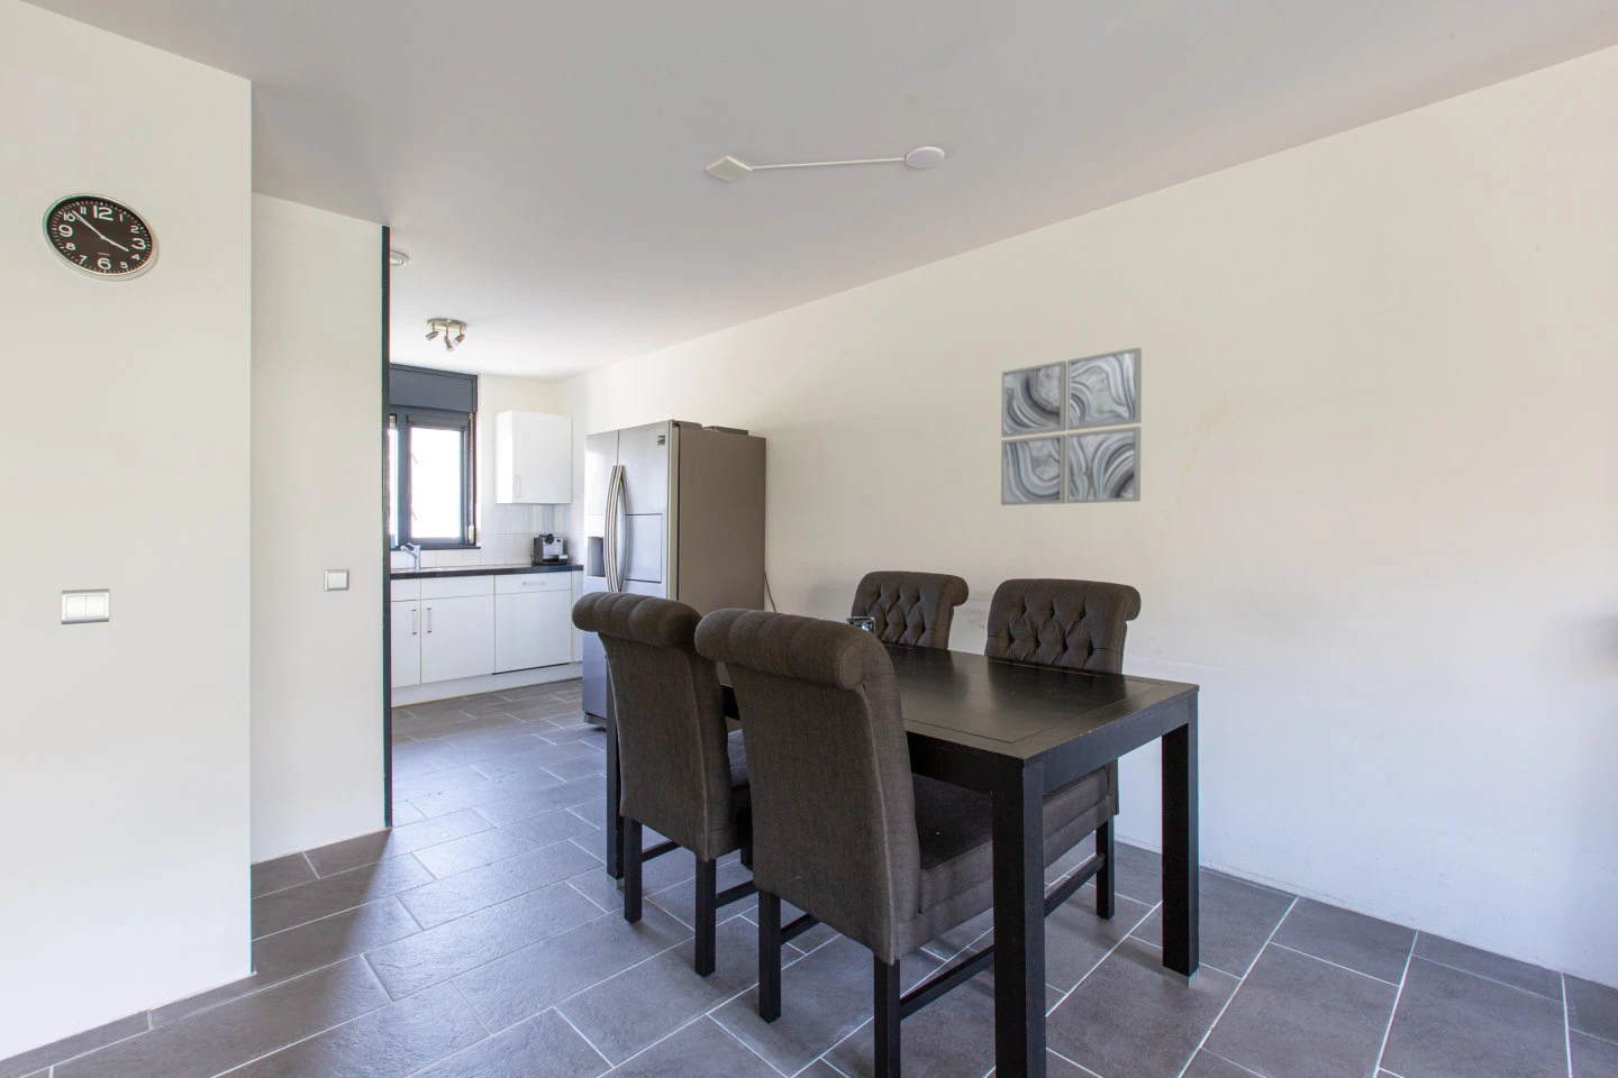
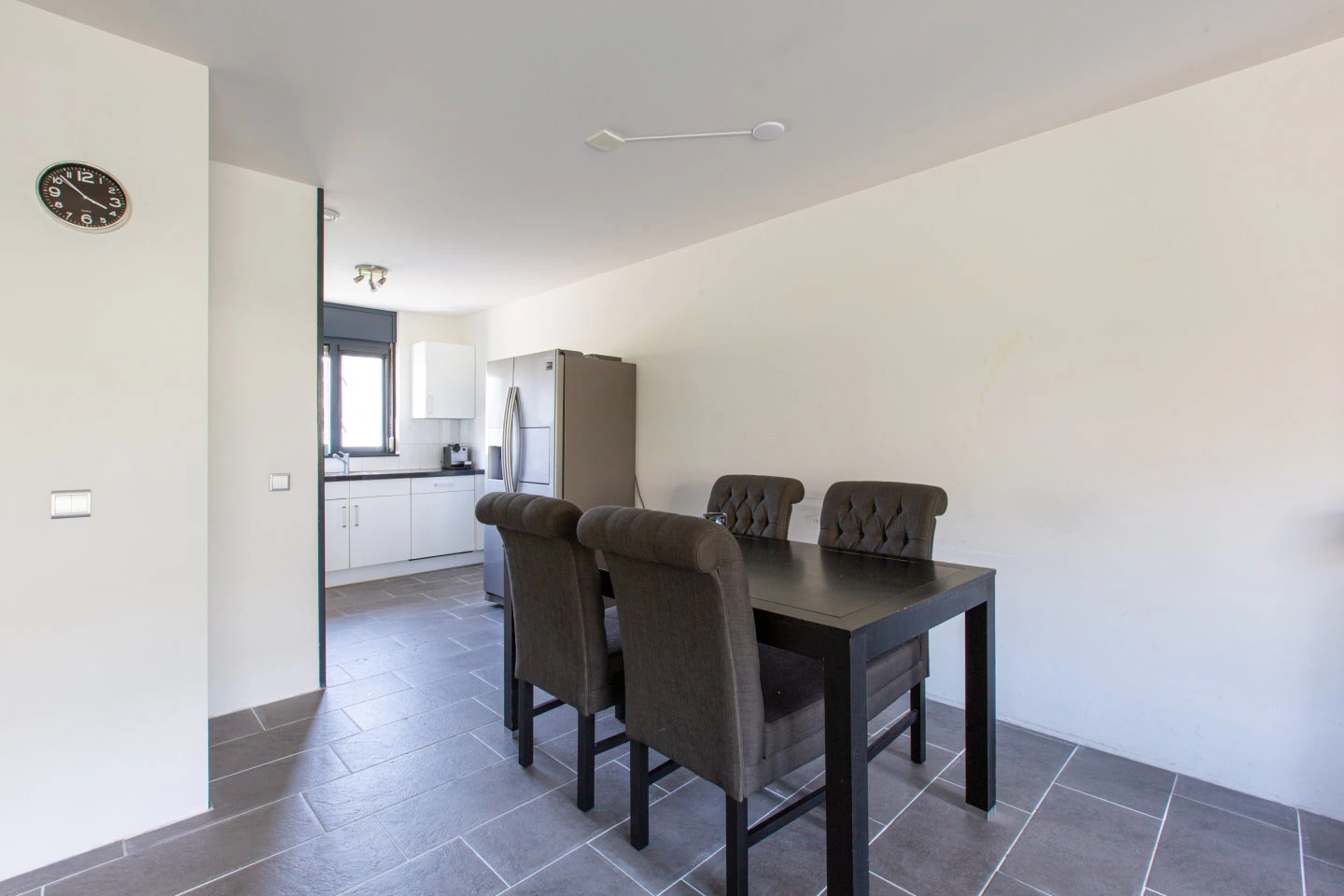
- wall art (1067, 433)
